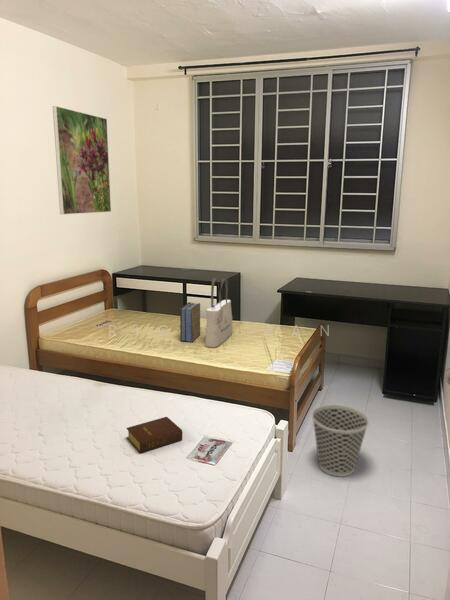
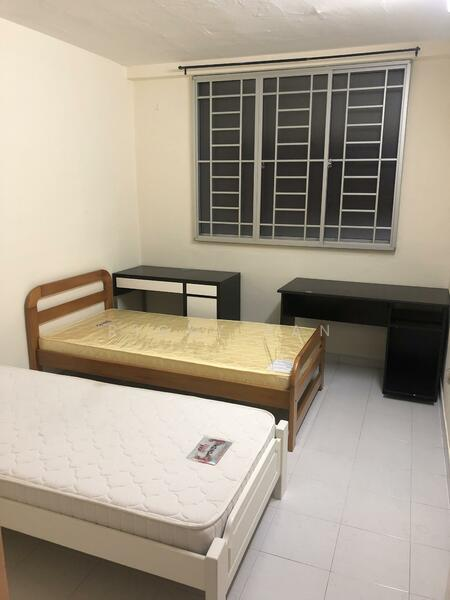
- tote bag (219, 309)
- wastebasket (338, 441)
- book (190, 322)
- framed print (84, 164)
- bible (154, 434)
